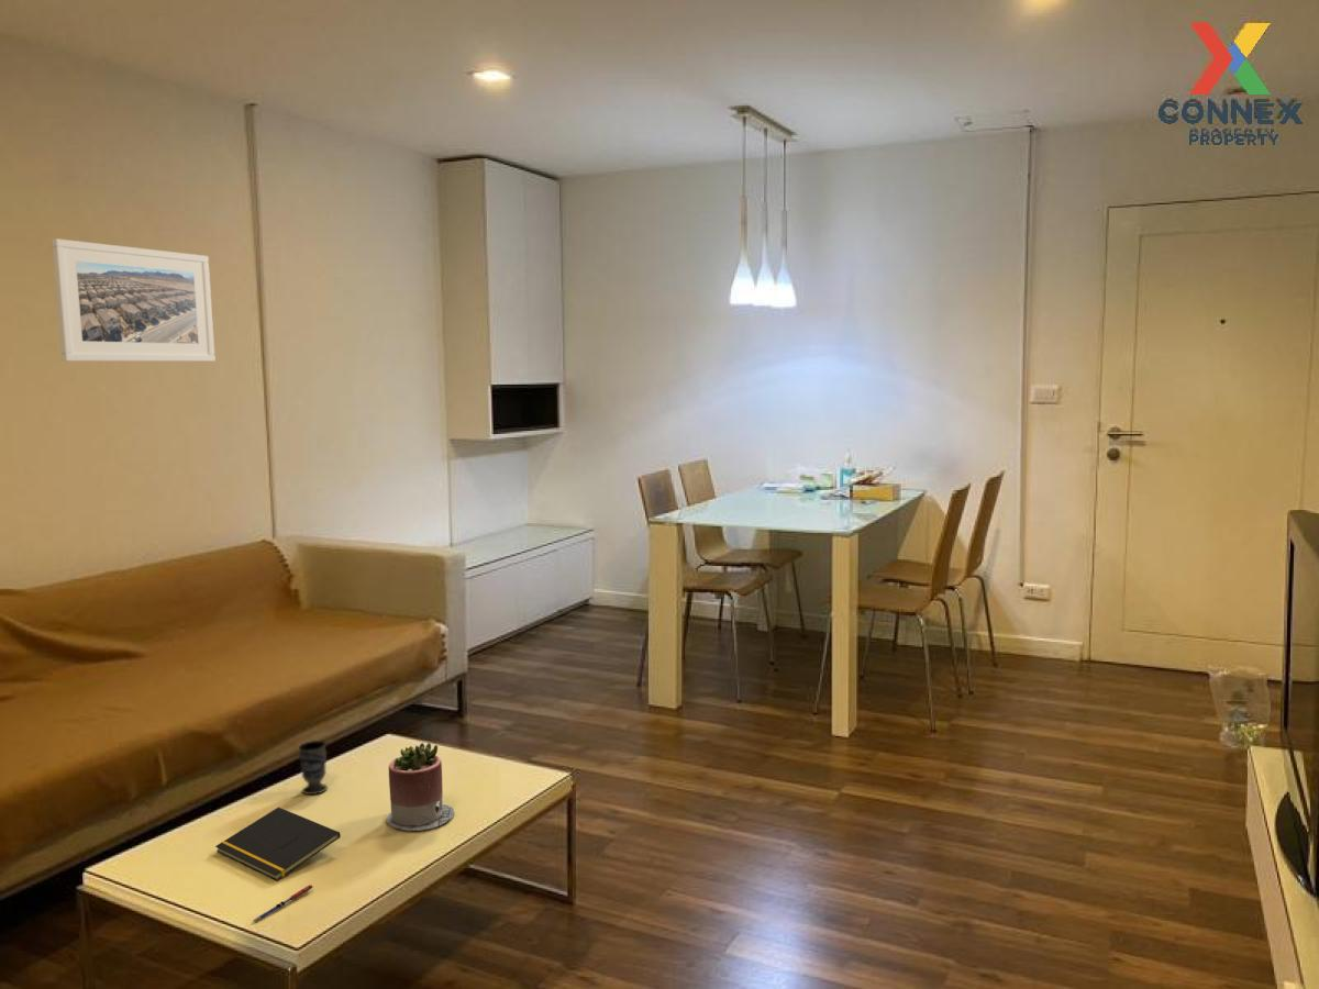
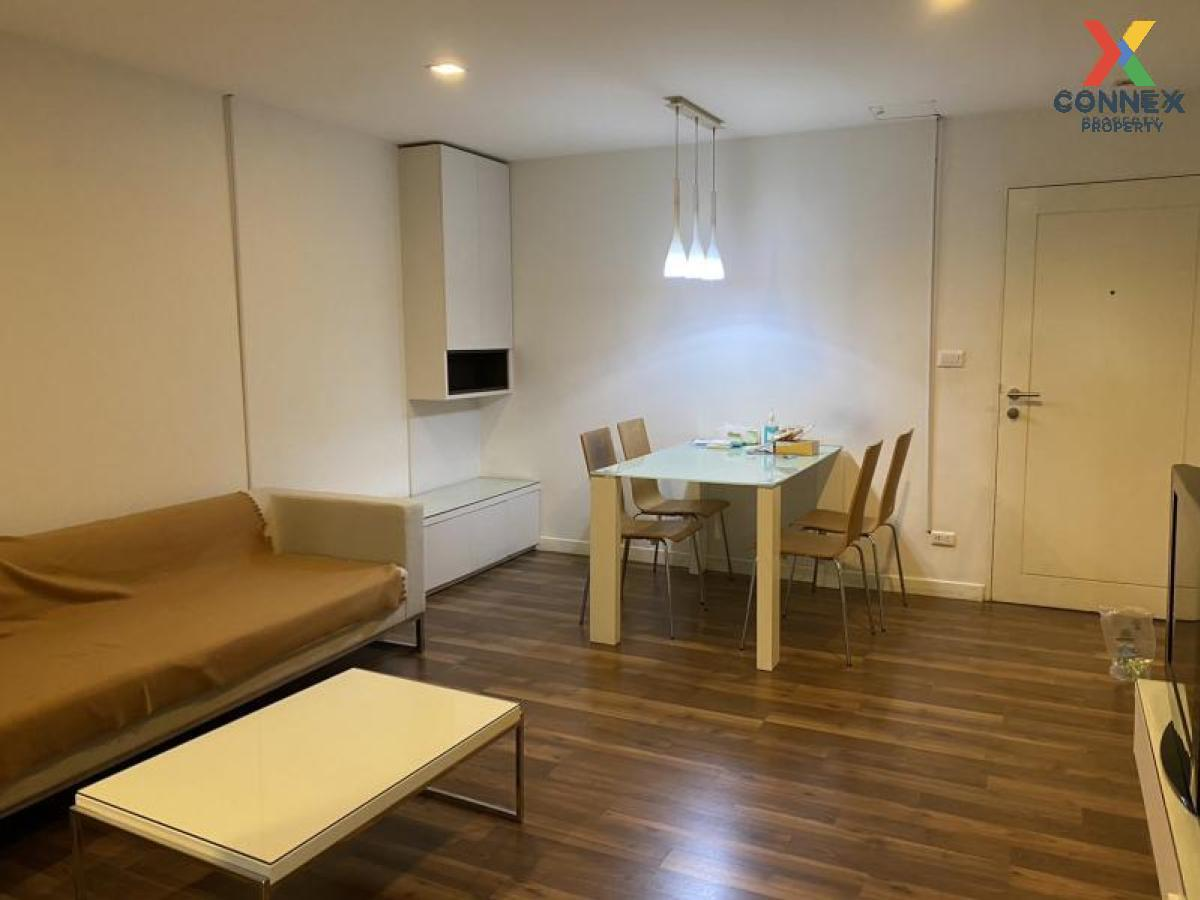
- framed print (140, 304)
- cup (313, 767)
- pen (284, 902)
- notepad (277, 842)
- succulent planter (419, 781)
